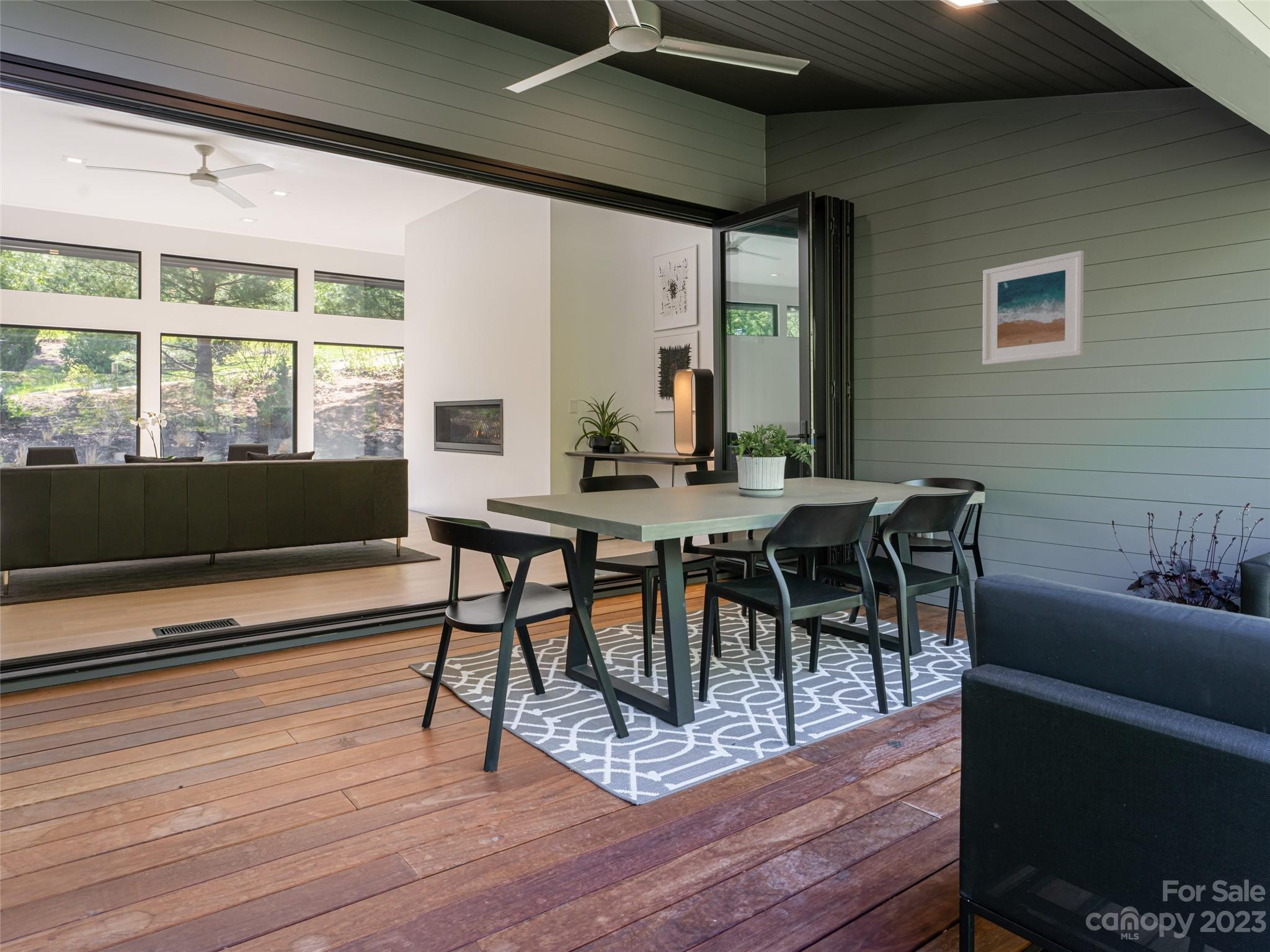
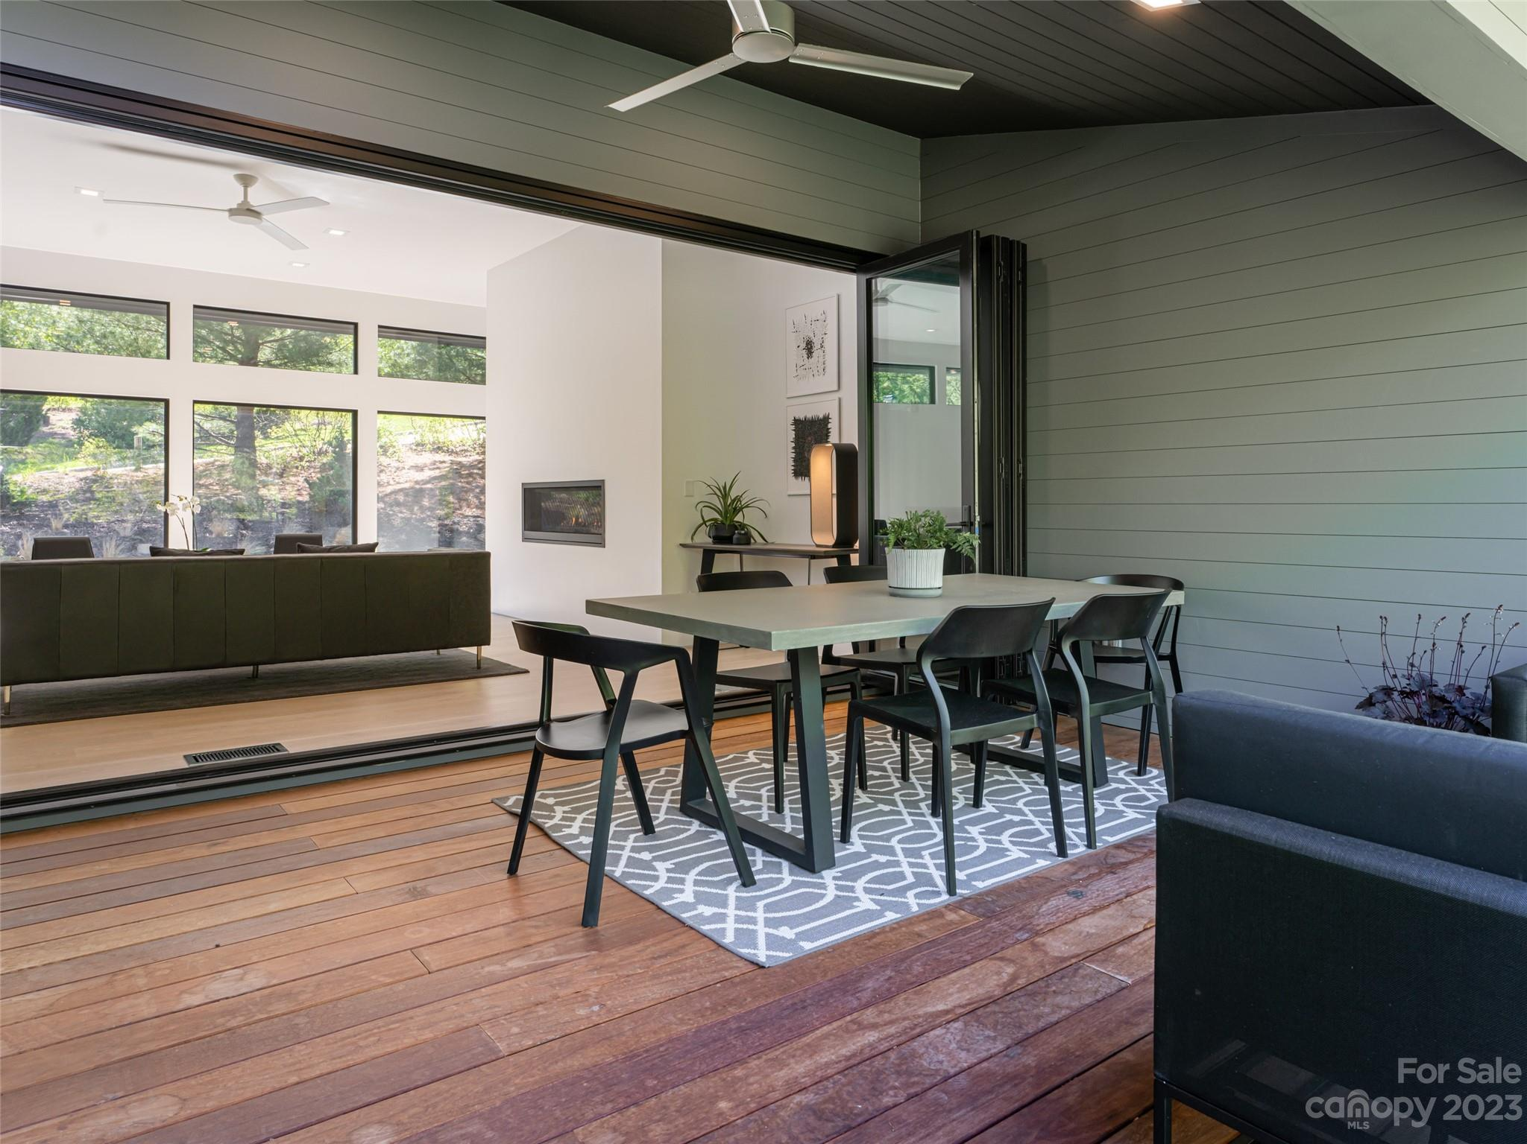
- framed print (1031, 311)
